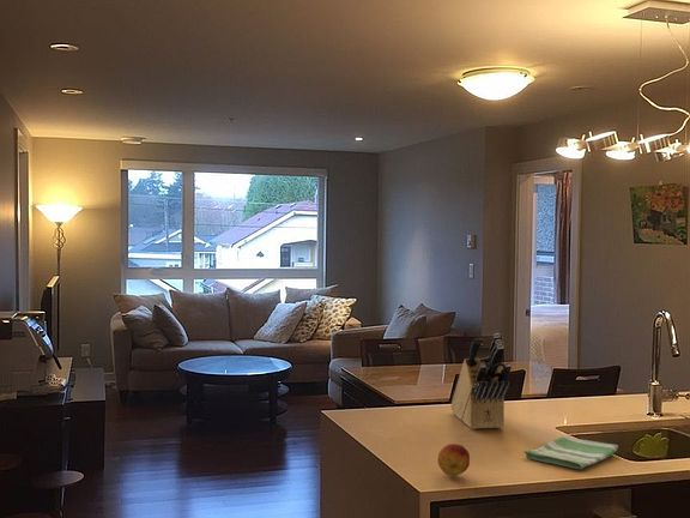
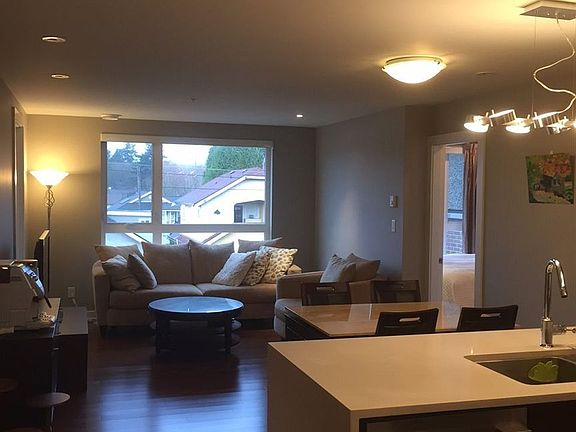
- knife block (479, 377)
- fruit (453, 459)
- dish towel (571, 451)
